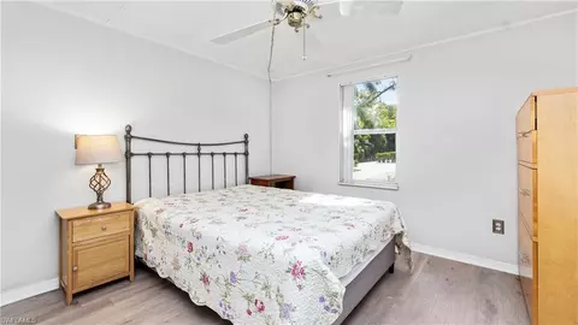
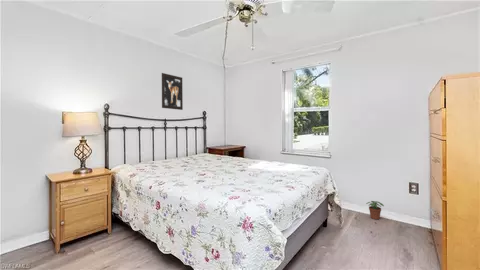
+ wall art (172, 92)
+ potted plant (375, 210)
